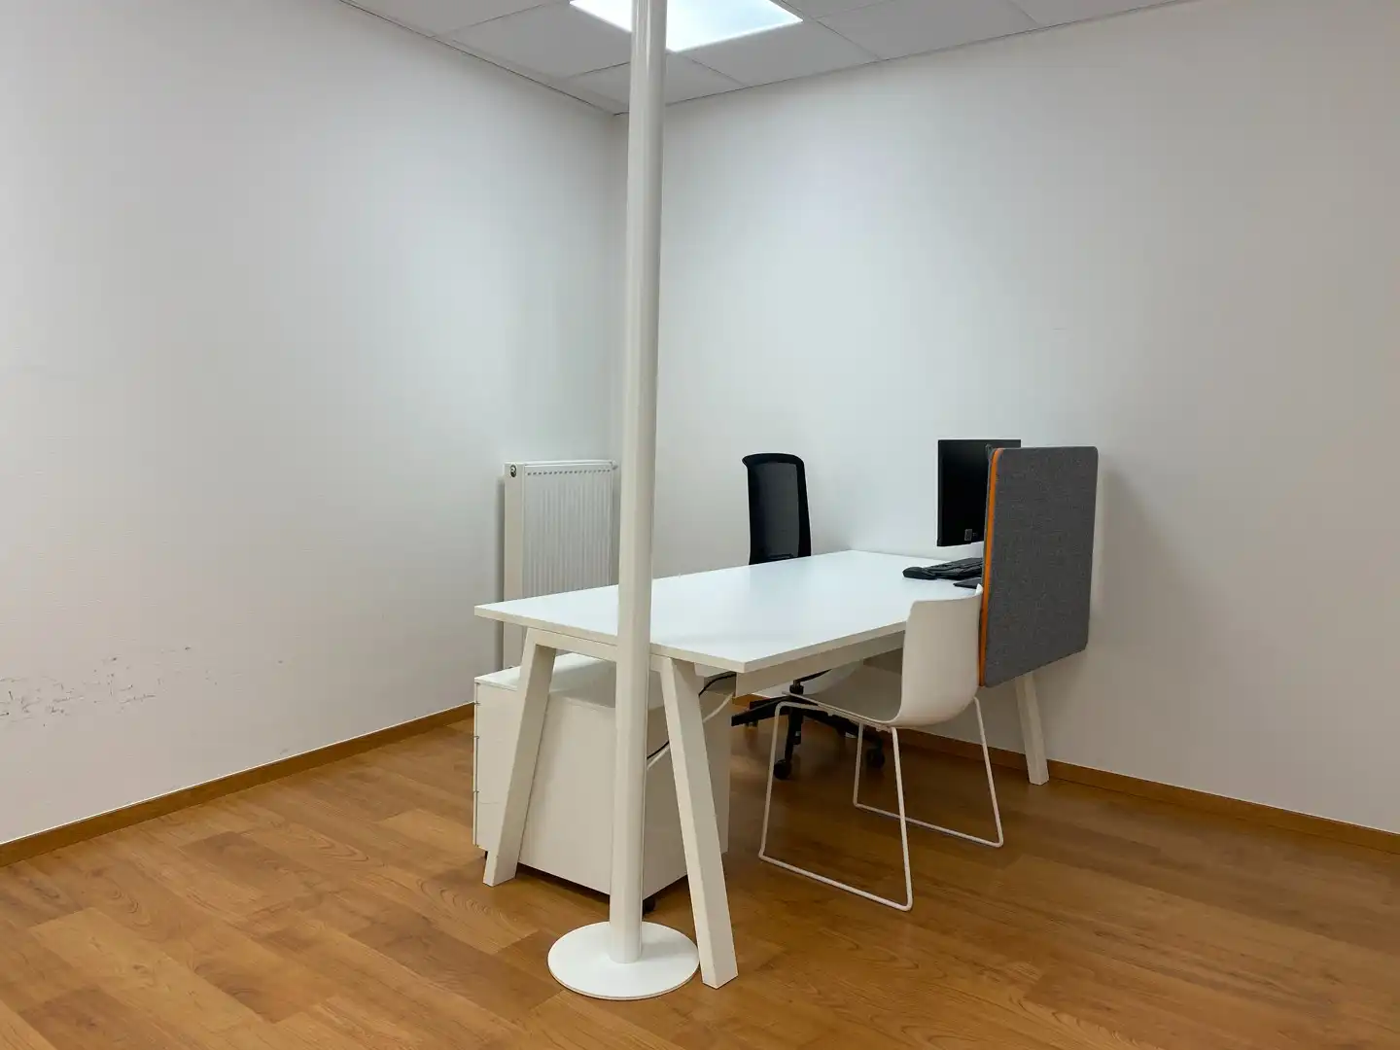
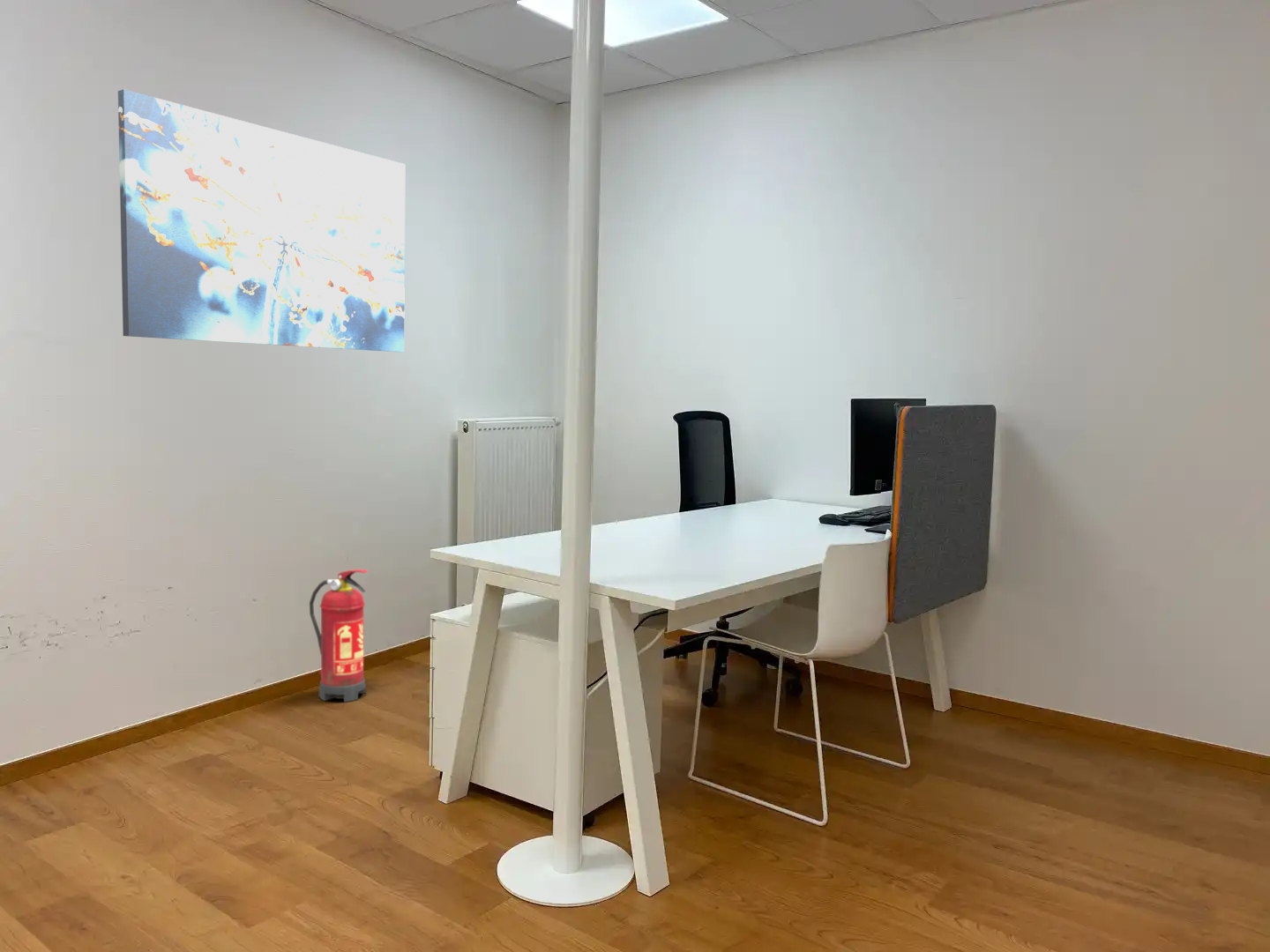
+ wall art (280, 240)
+ fire extinguisher (340, 630)
